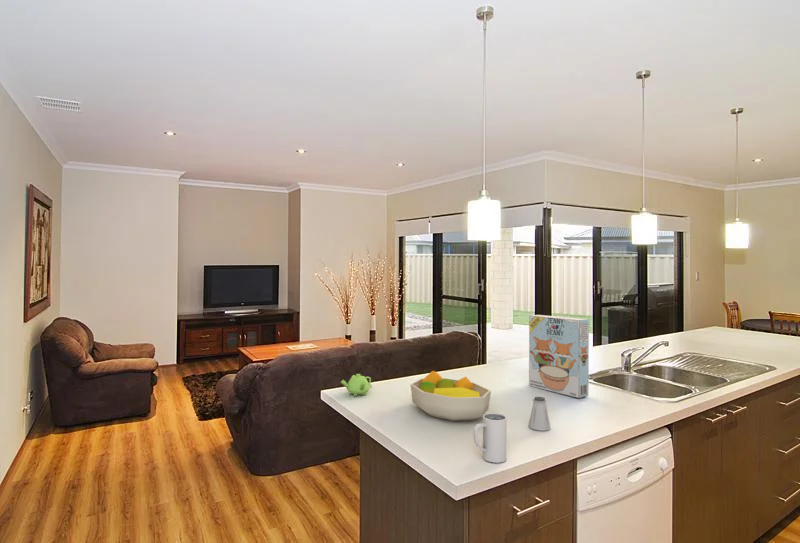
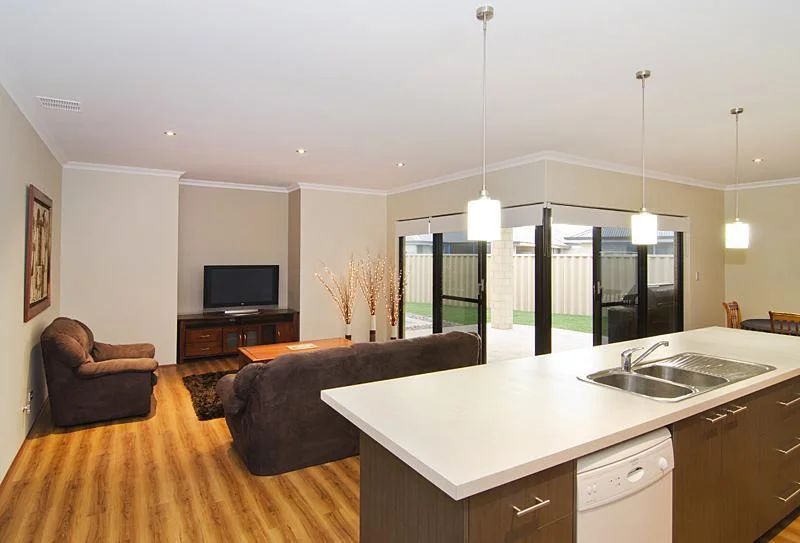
- cereal box (557, 353)
- fruit bowl (449, 393)
- saltshaker (539, 412)
- teapot (356, 384)
- mug (489, 437)
